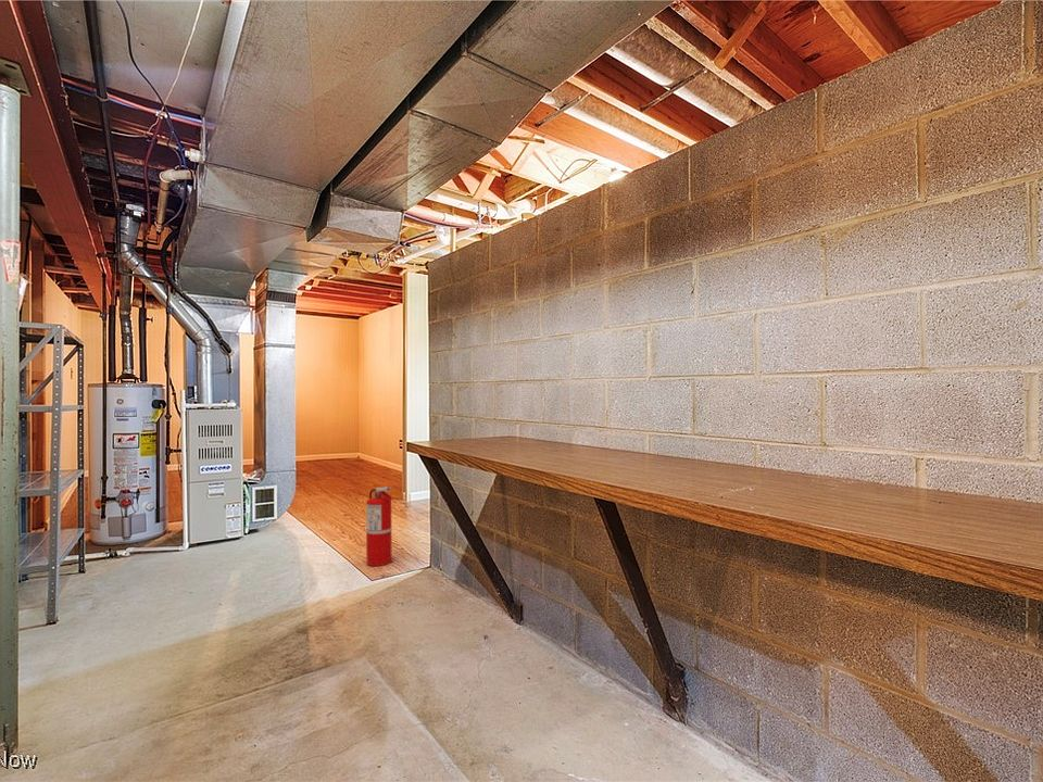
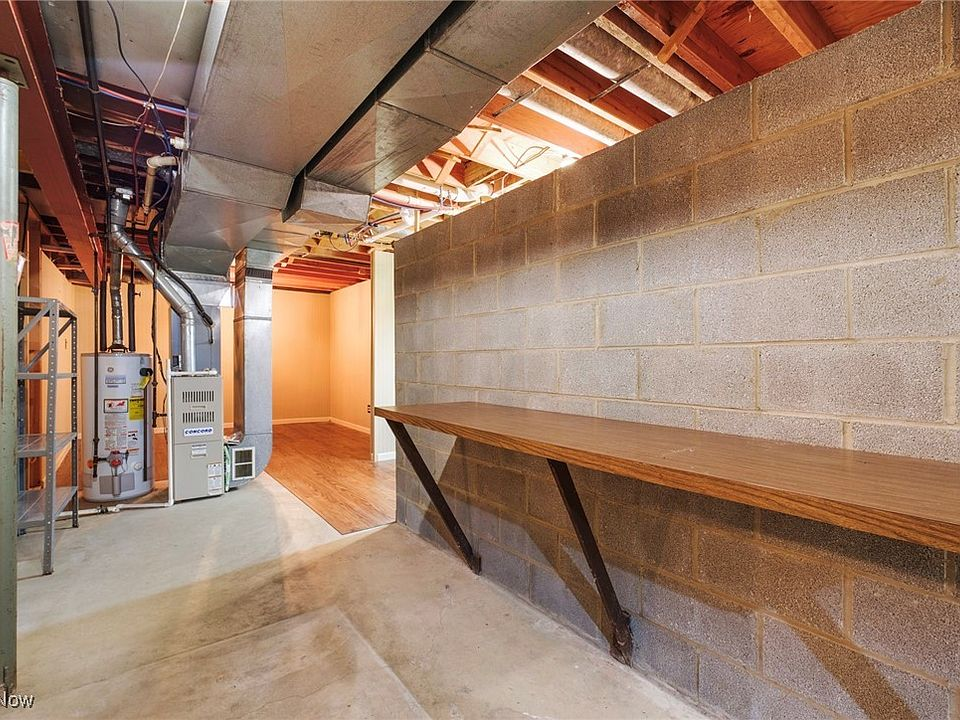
- fire extinguisher (379, 524)
